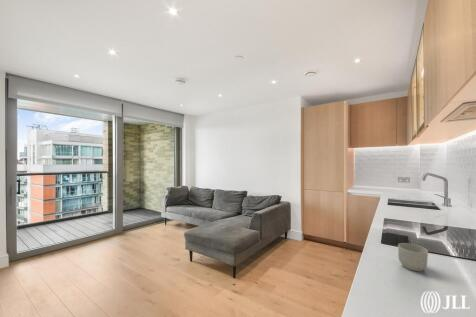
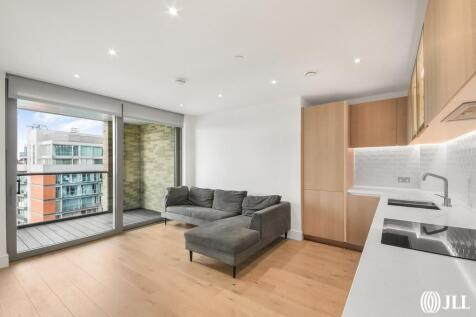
- mug (413, 256)
